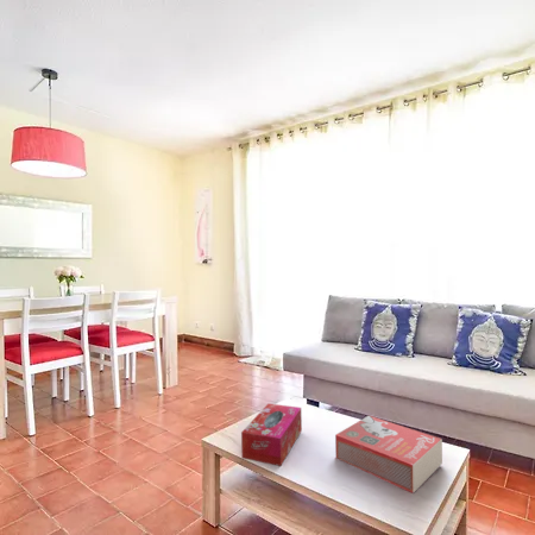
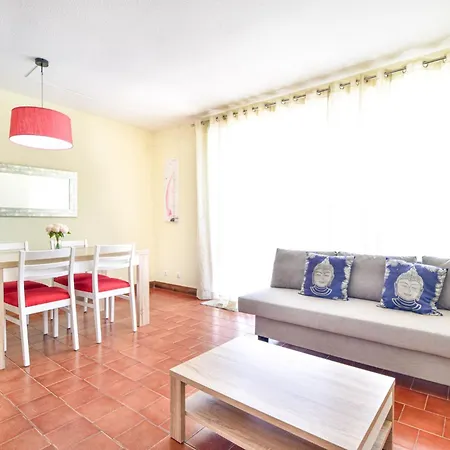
- tissue box (273, 430)
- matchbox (388, 448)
